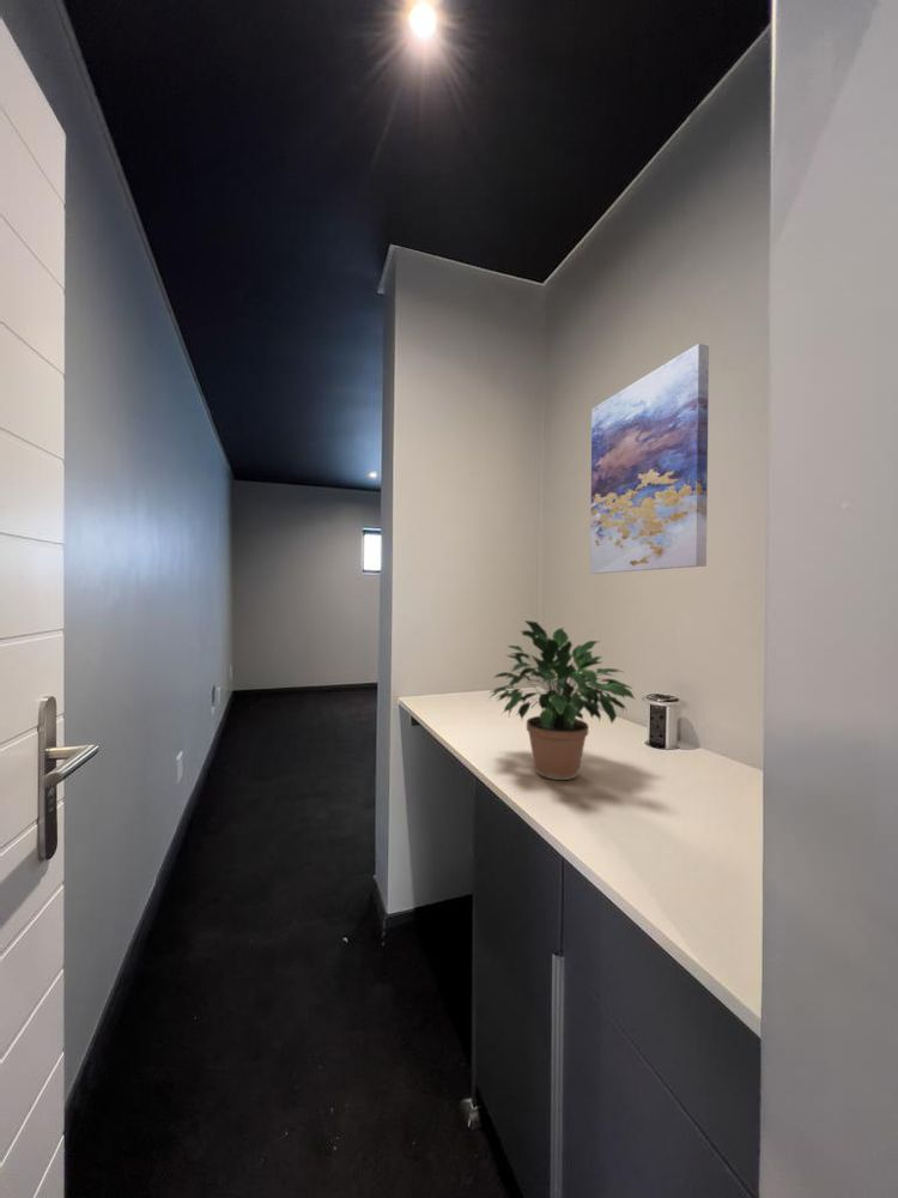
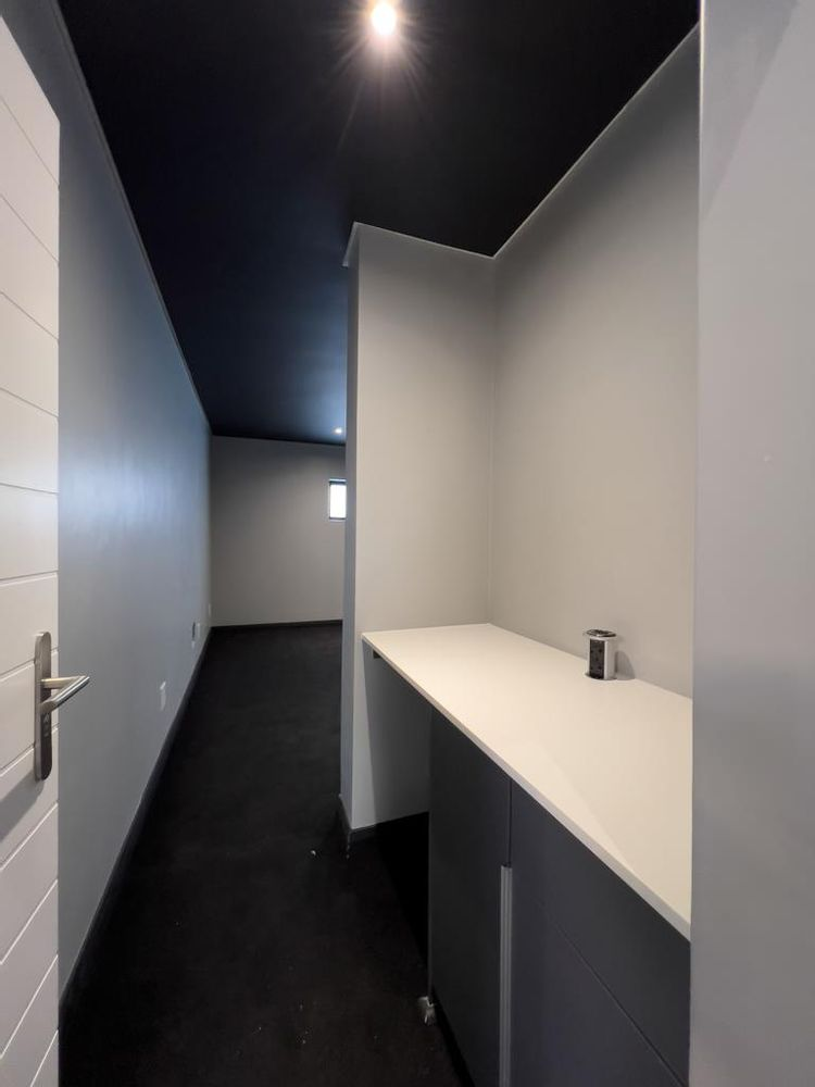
- potted plant (564, 698)
- wall art (641, 476)
